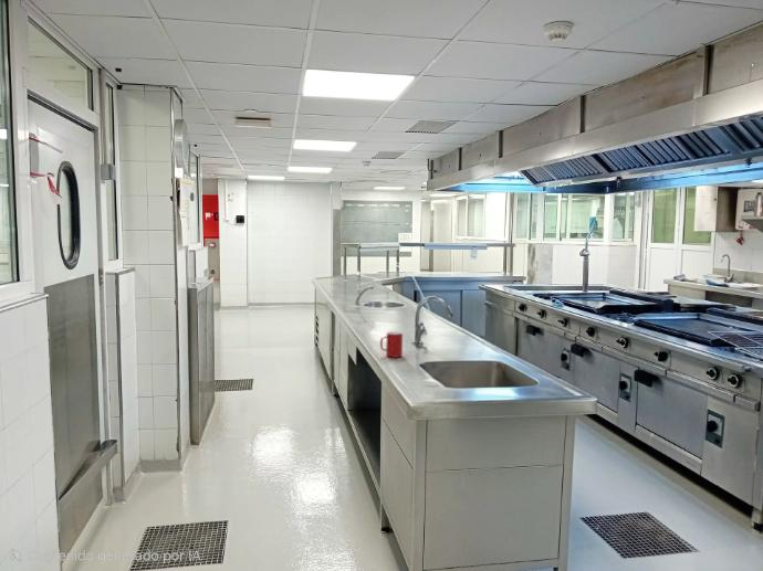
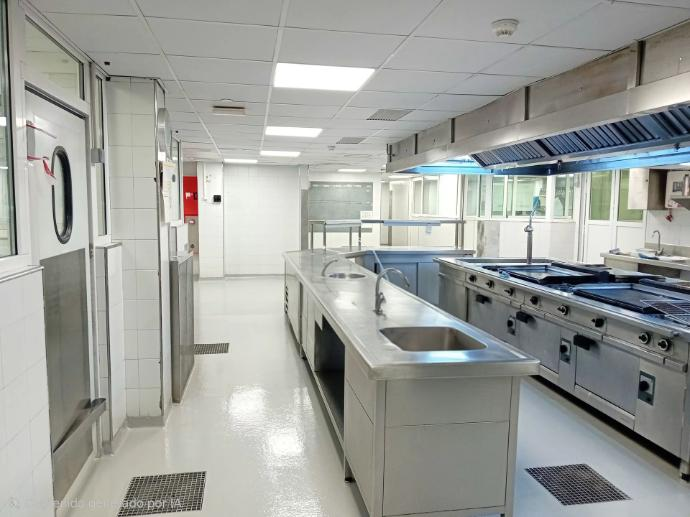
- cup (390, 343)
